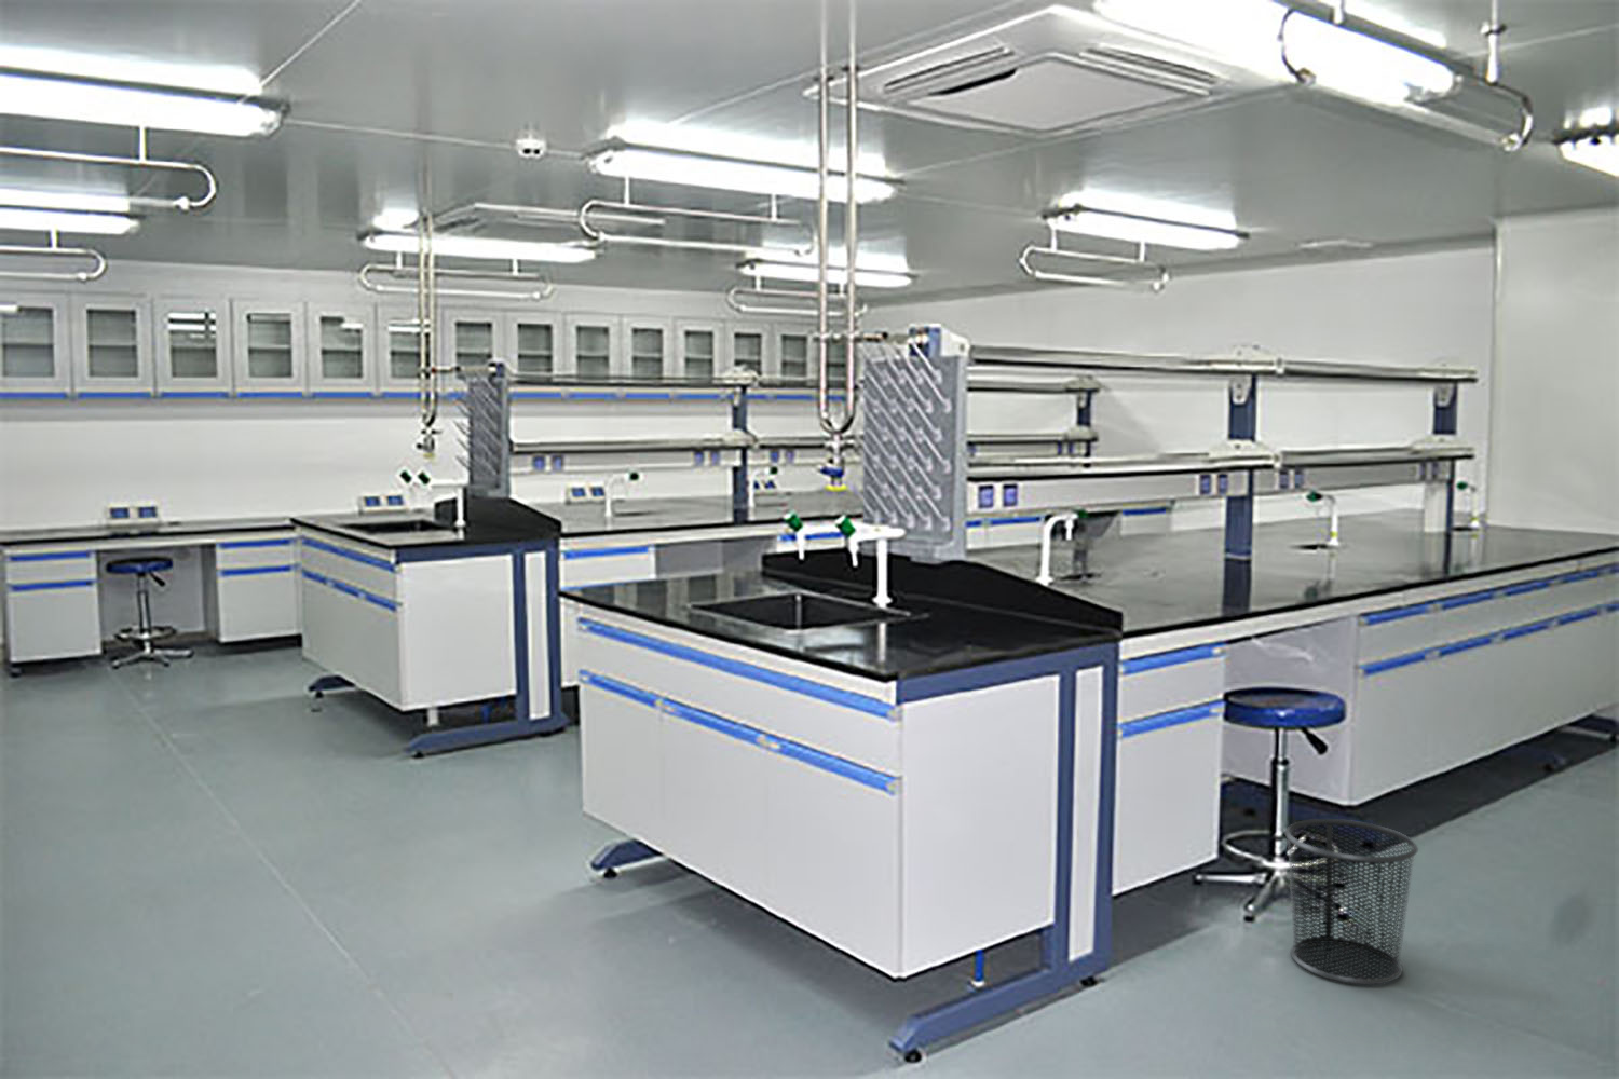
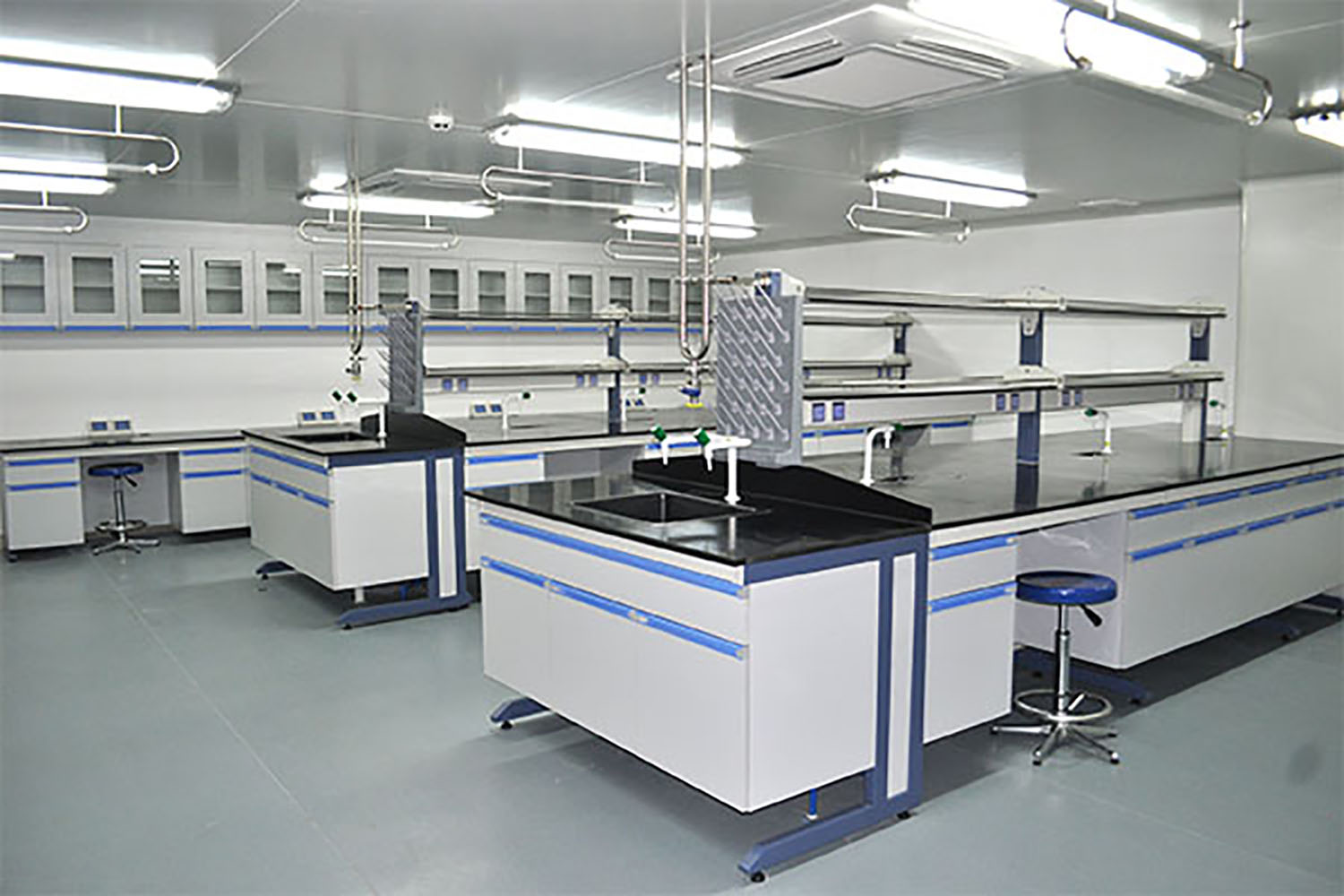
- waste bin (1348, 900)
